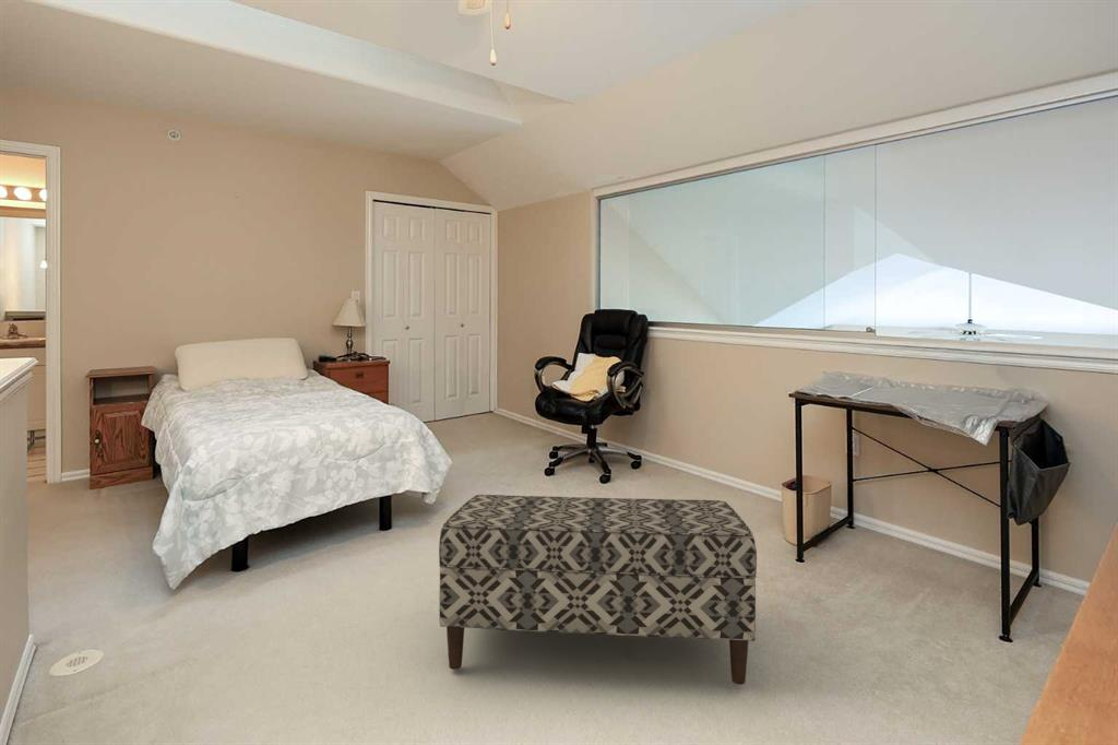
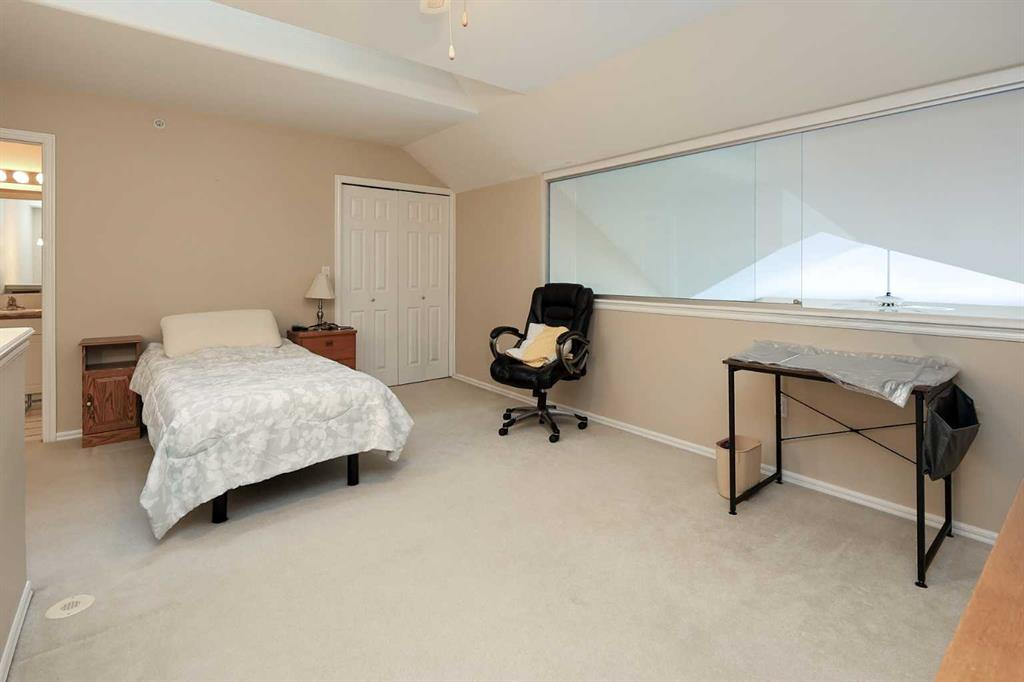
- bench (595, 579)
